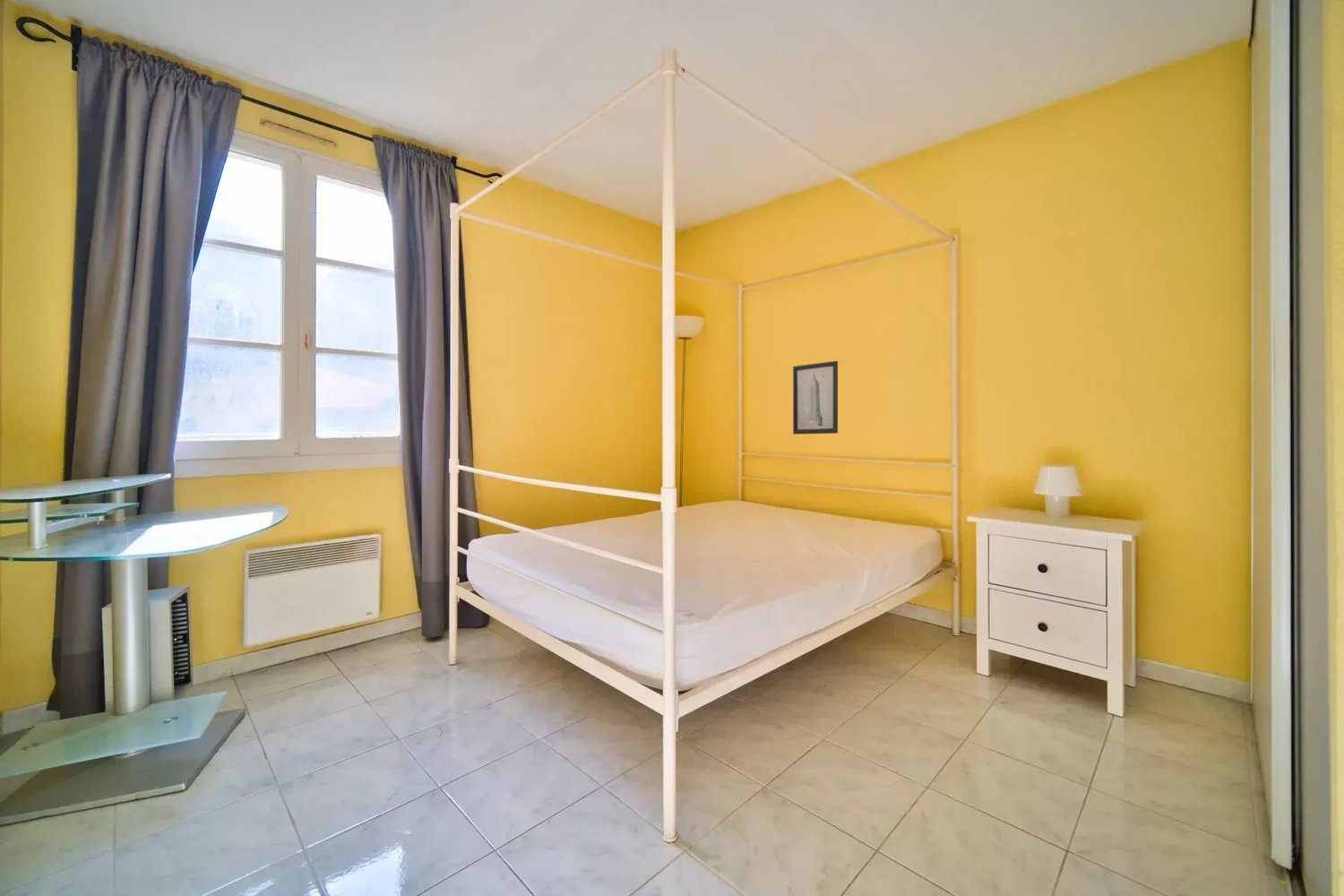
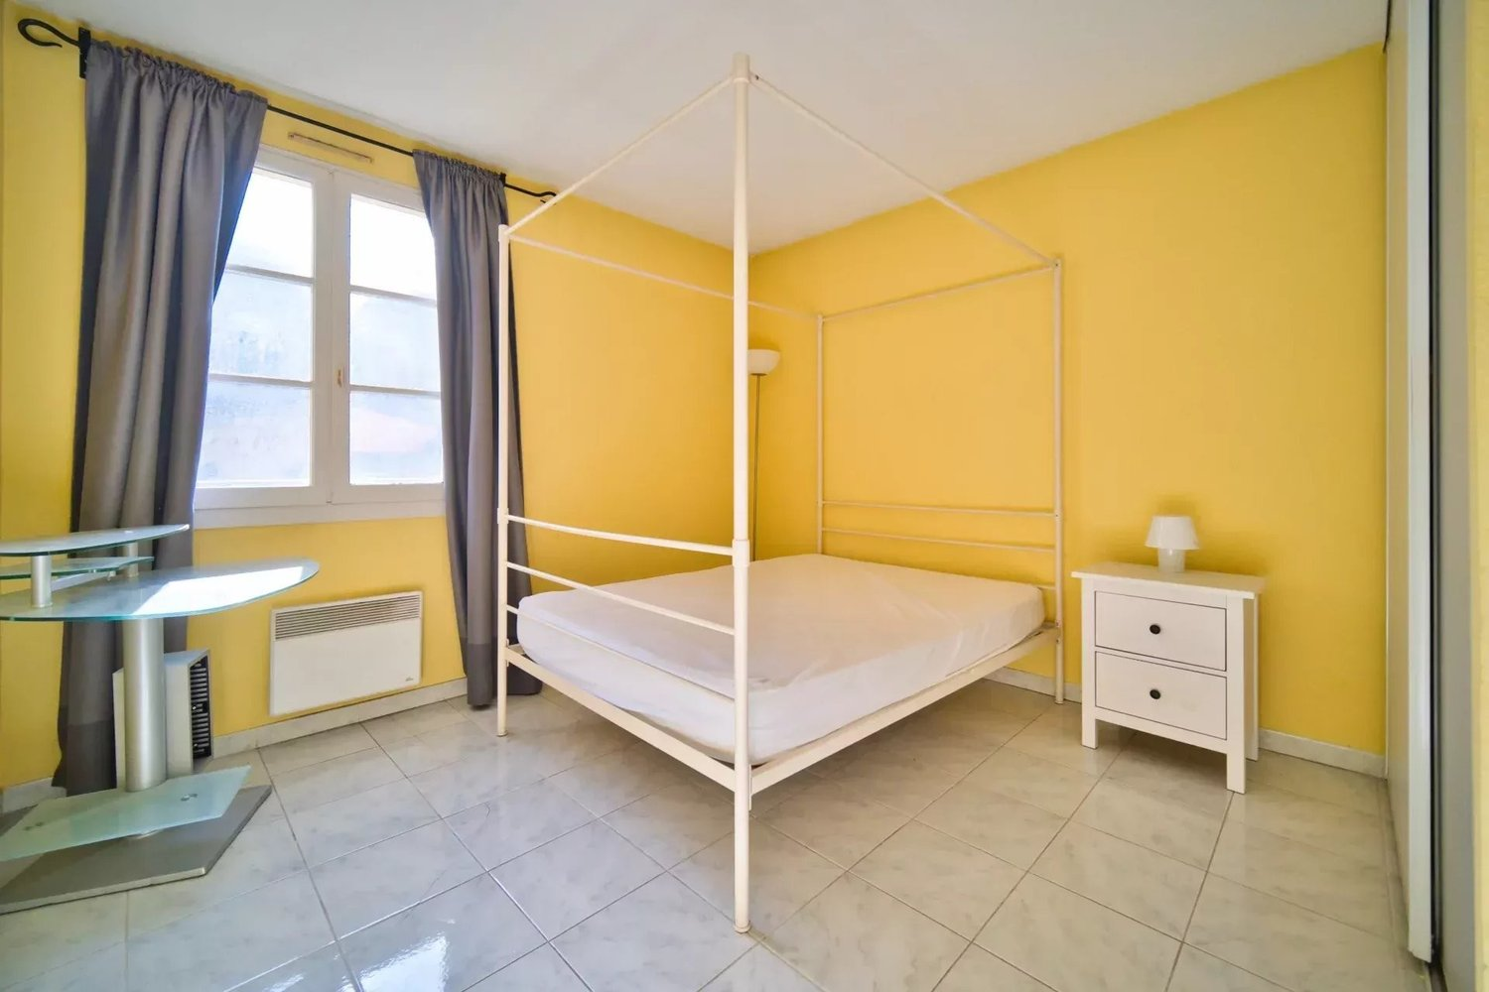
- wall art (814, 399)
